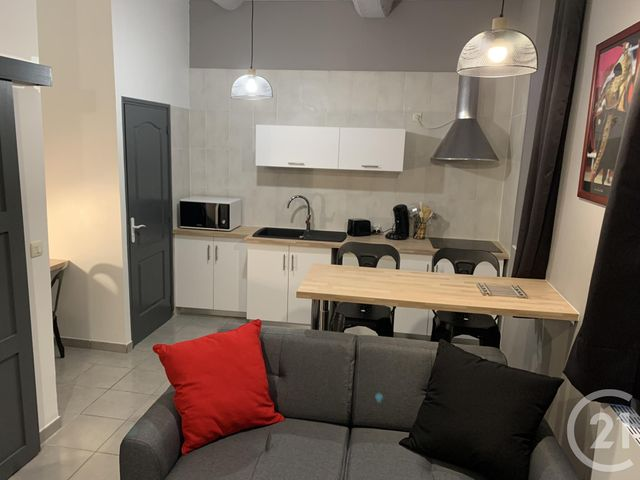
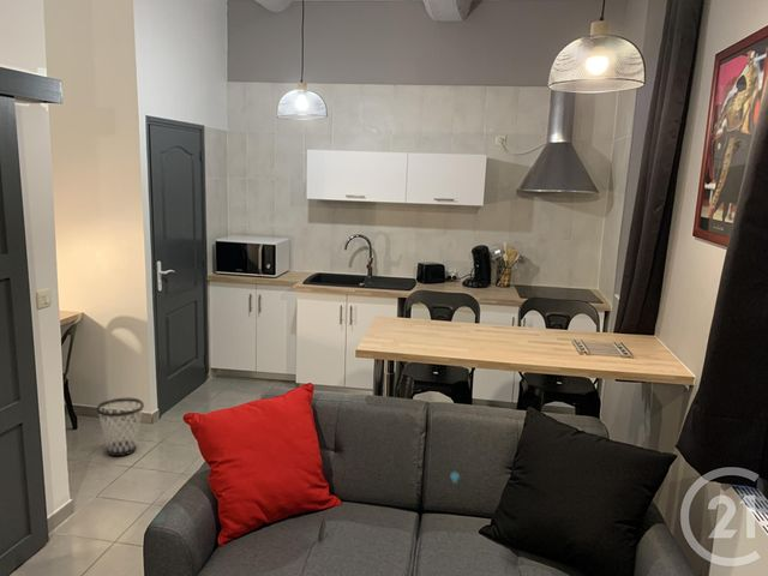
+ wastebasket (120, 427)
